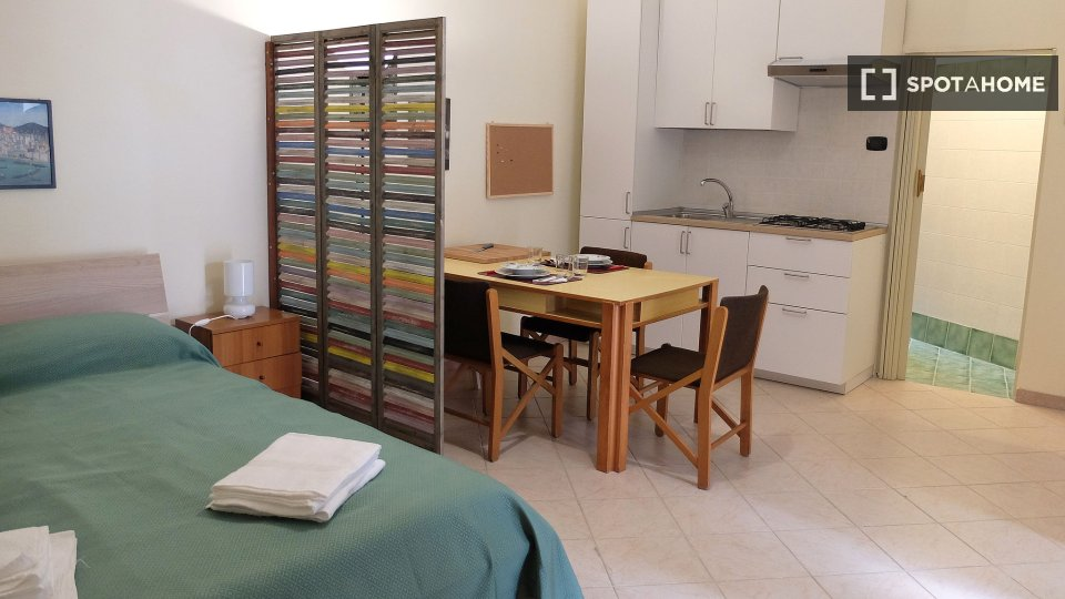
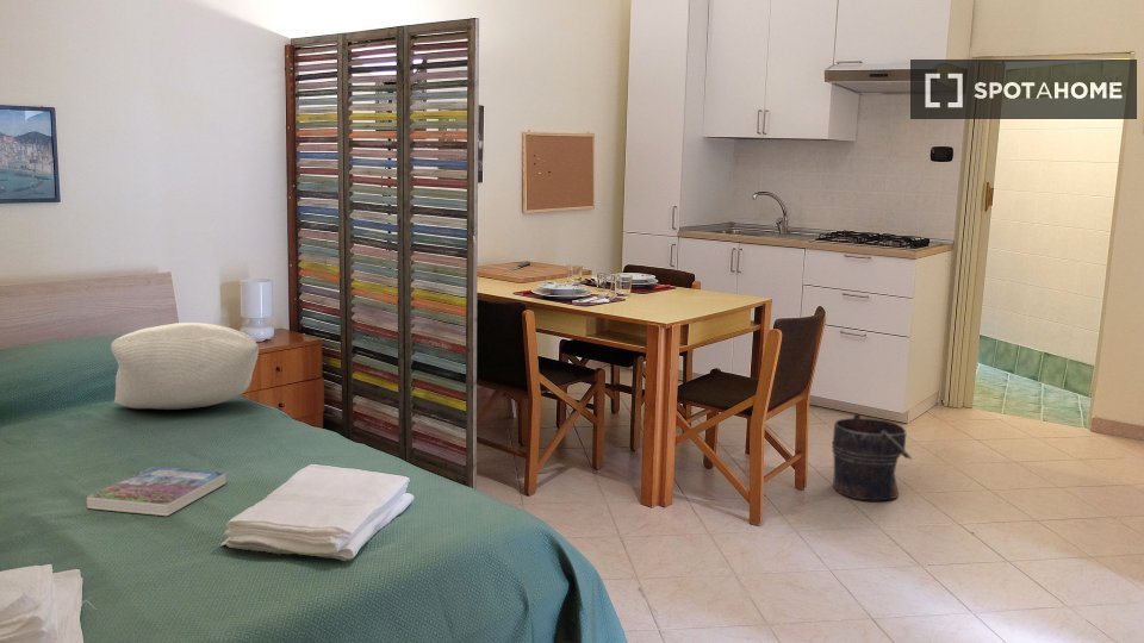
+ pillow (185, 366)
+ bucket (868, 456)
+ book (158, 489)
